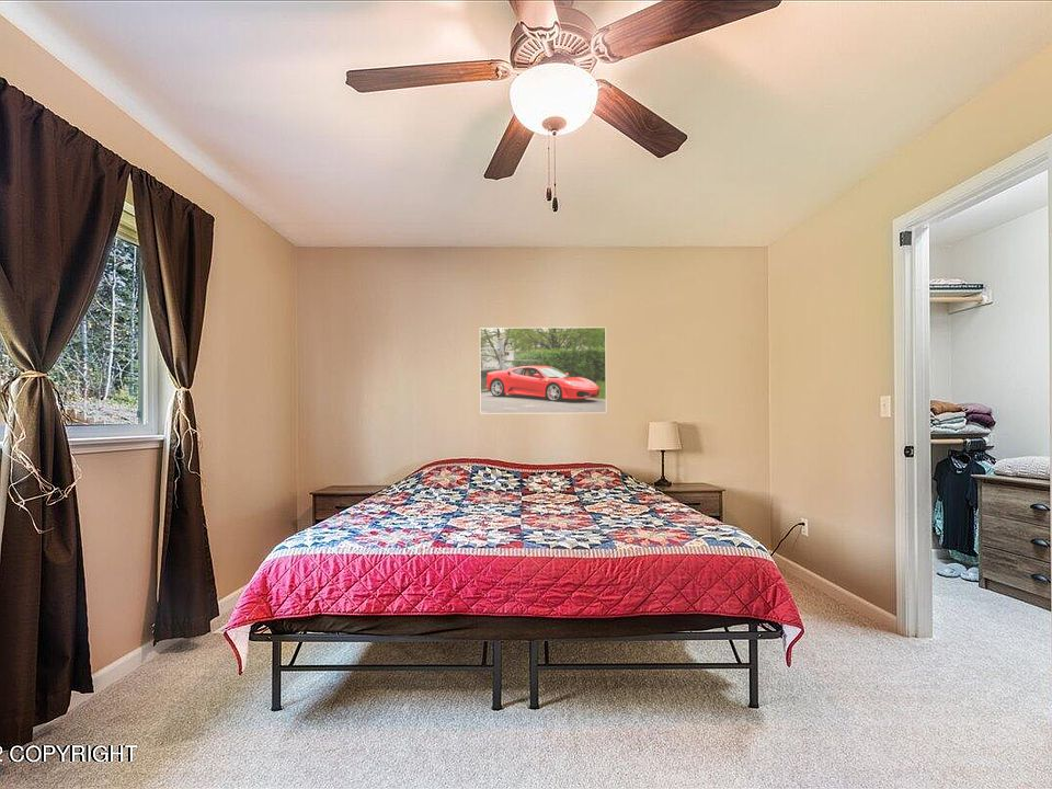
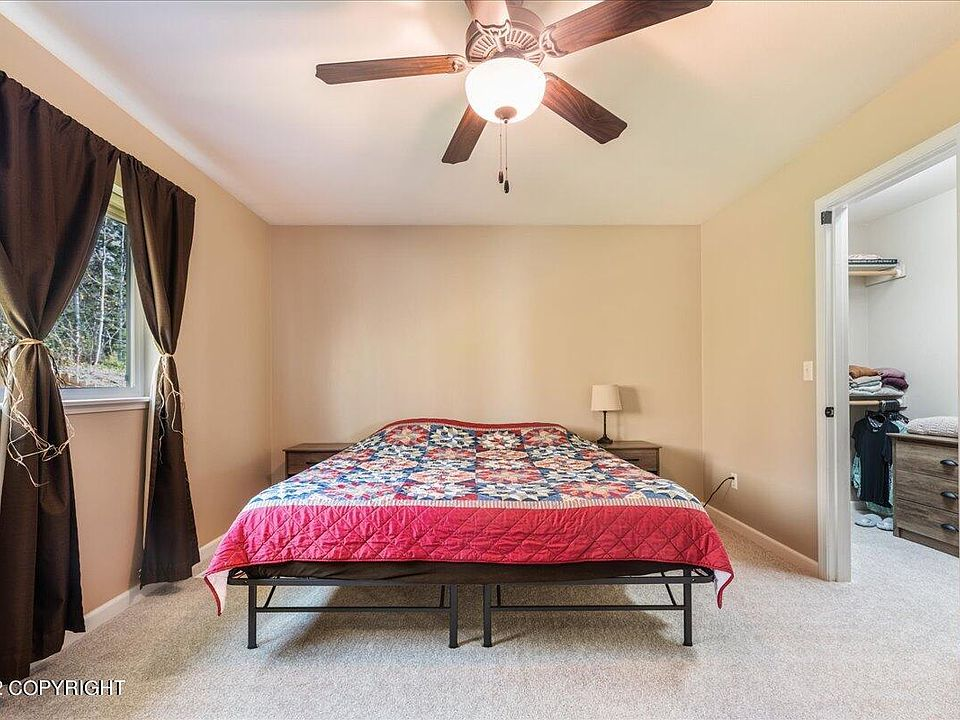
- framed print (542, 370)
